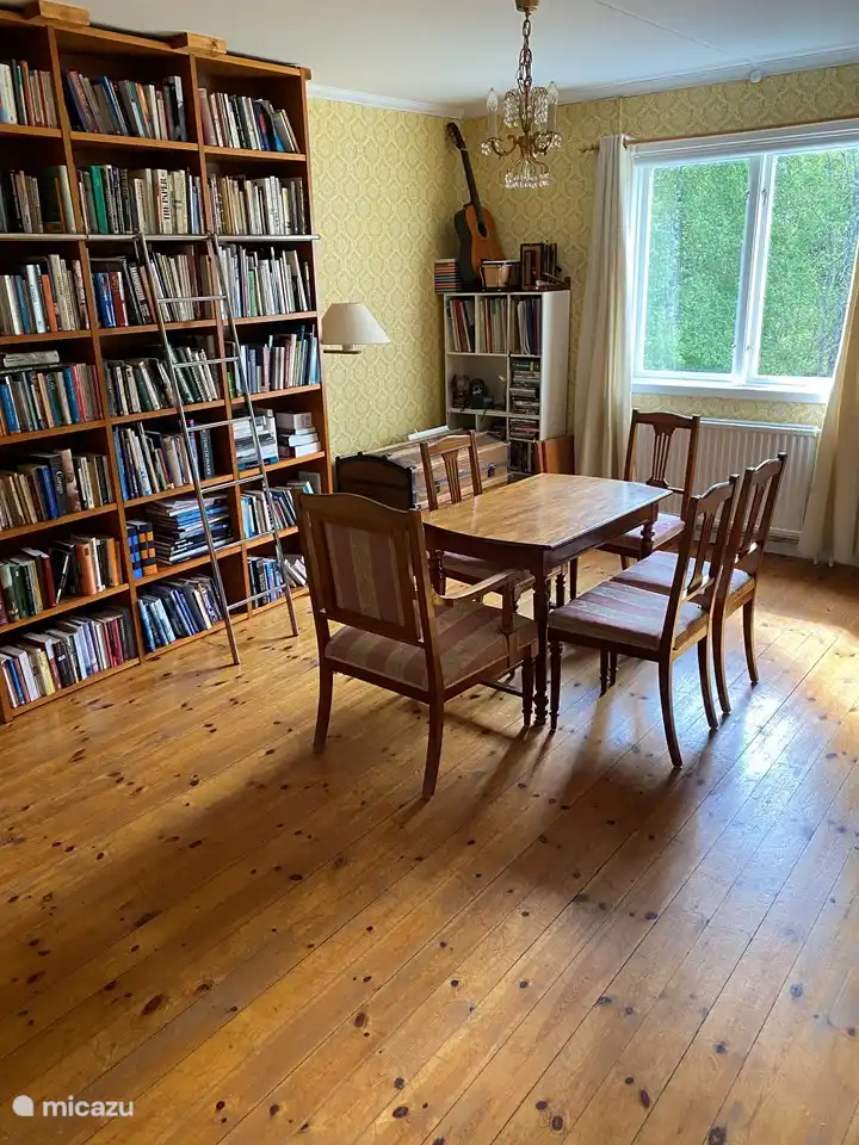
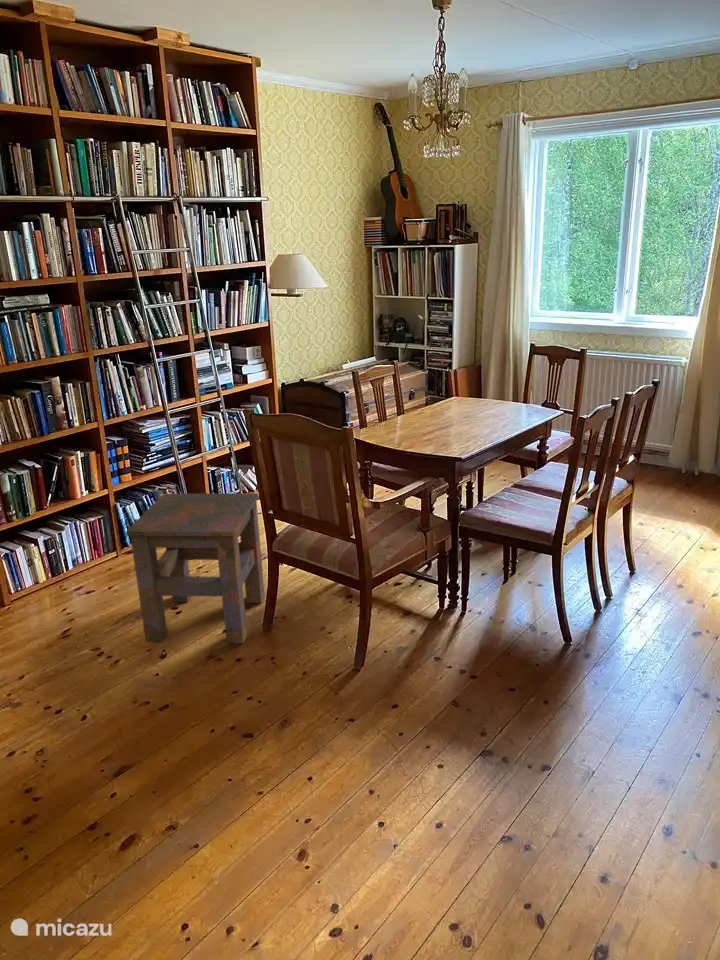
+ side table (202, 559)
